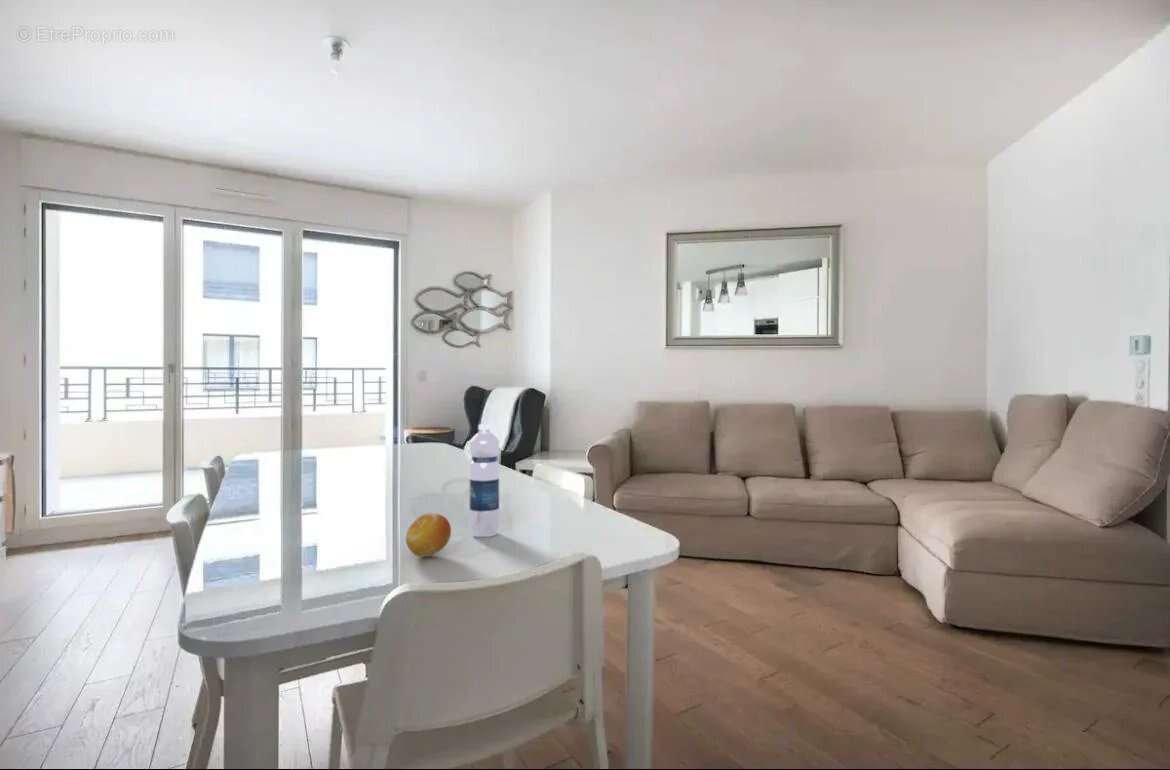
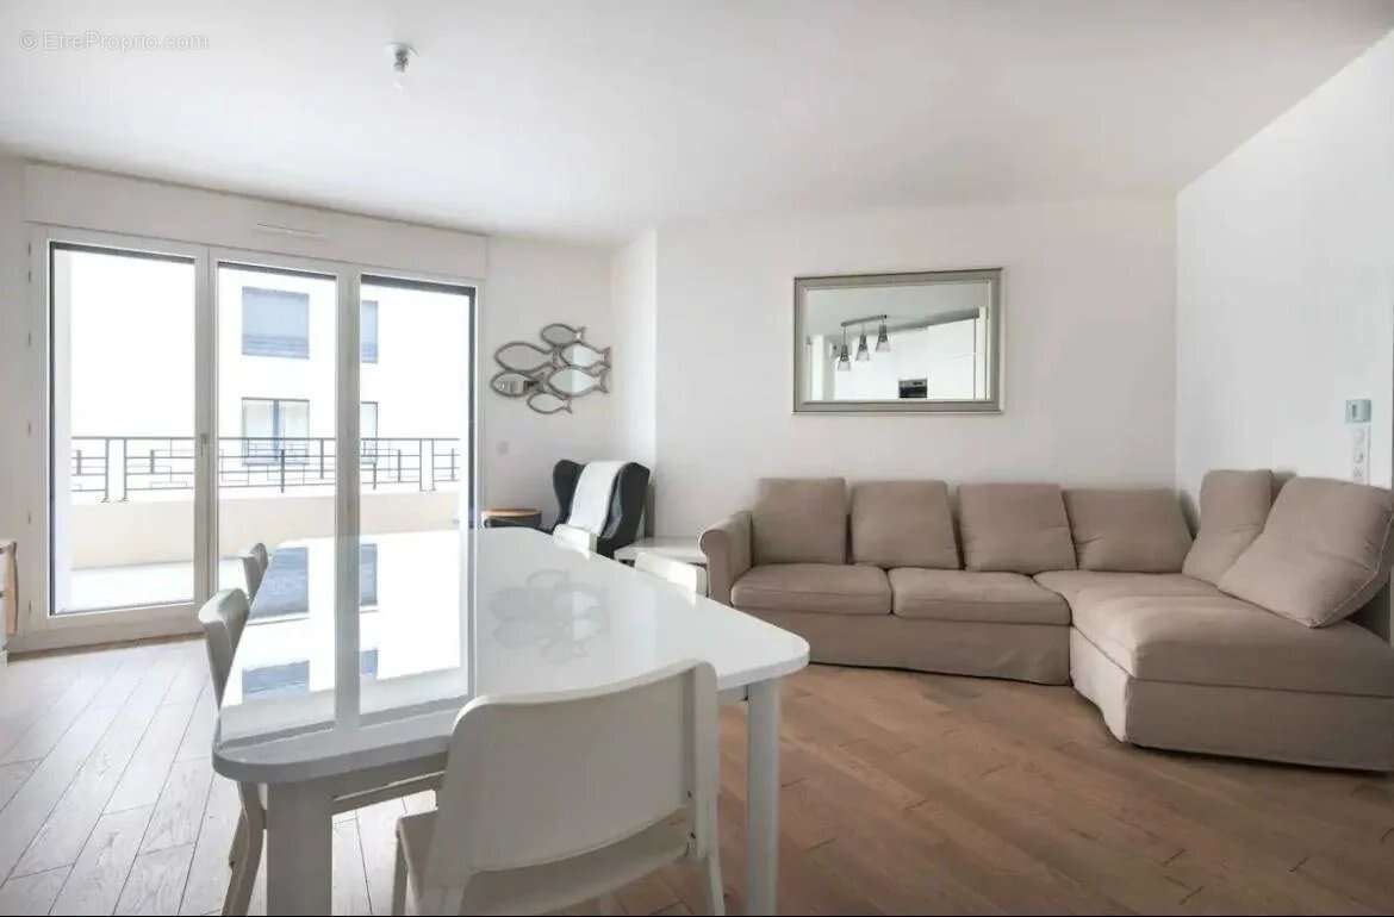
- water bottle (484, 479)
- fruit (428, 534)
